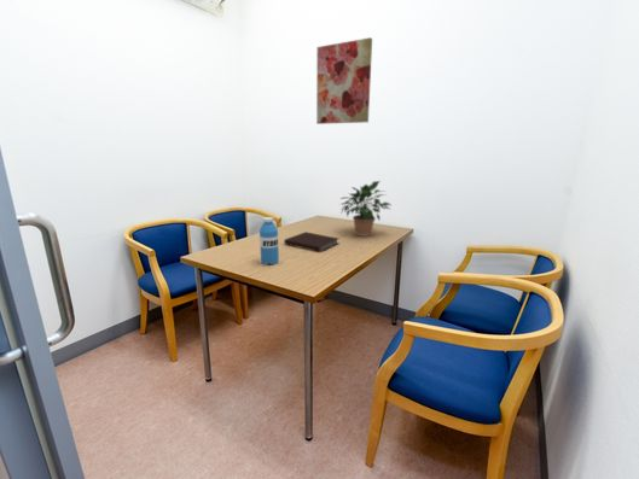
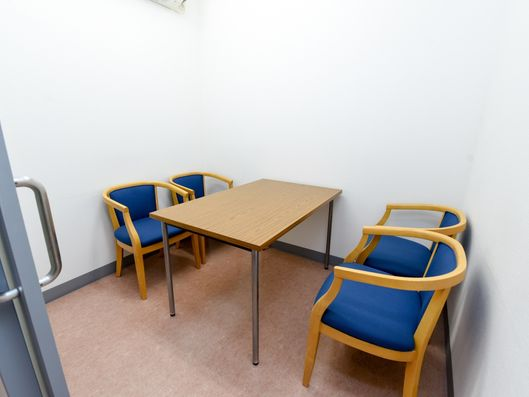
- potted plant (361, 206)
- wall art (342, 83)
- water bottle (268, 240)
- notebook (312, 241)
